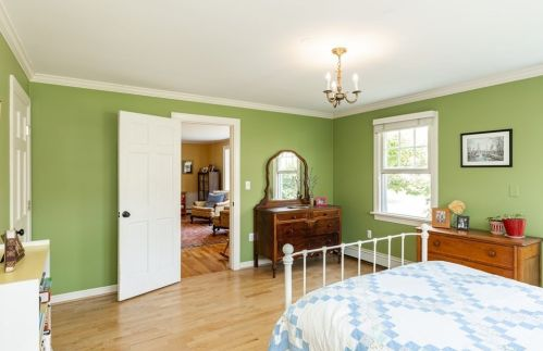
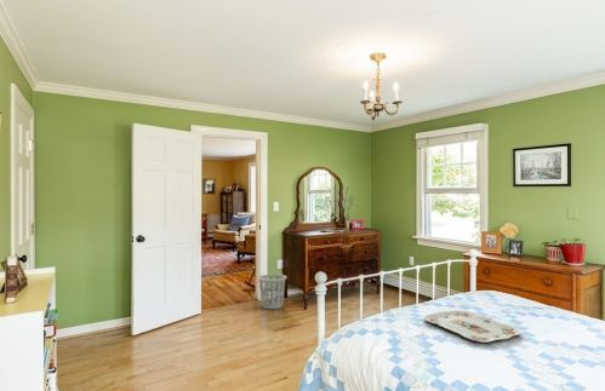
+ serving tray (469, 324)
+ waste basket (272, 291)
